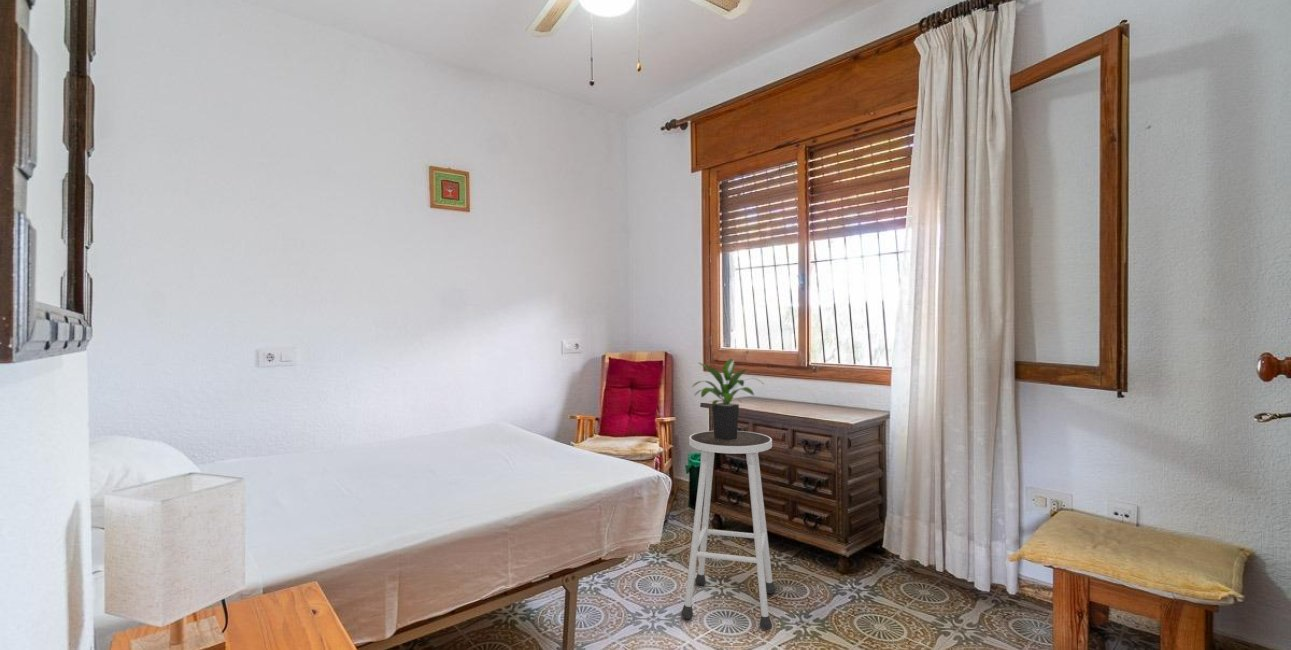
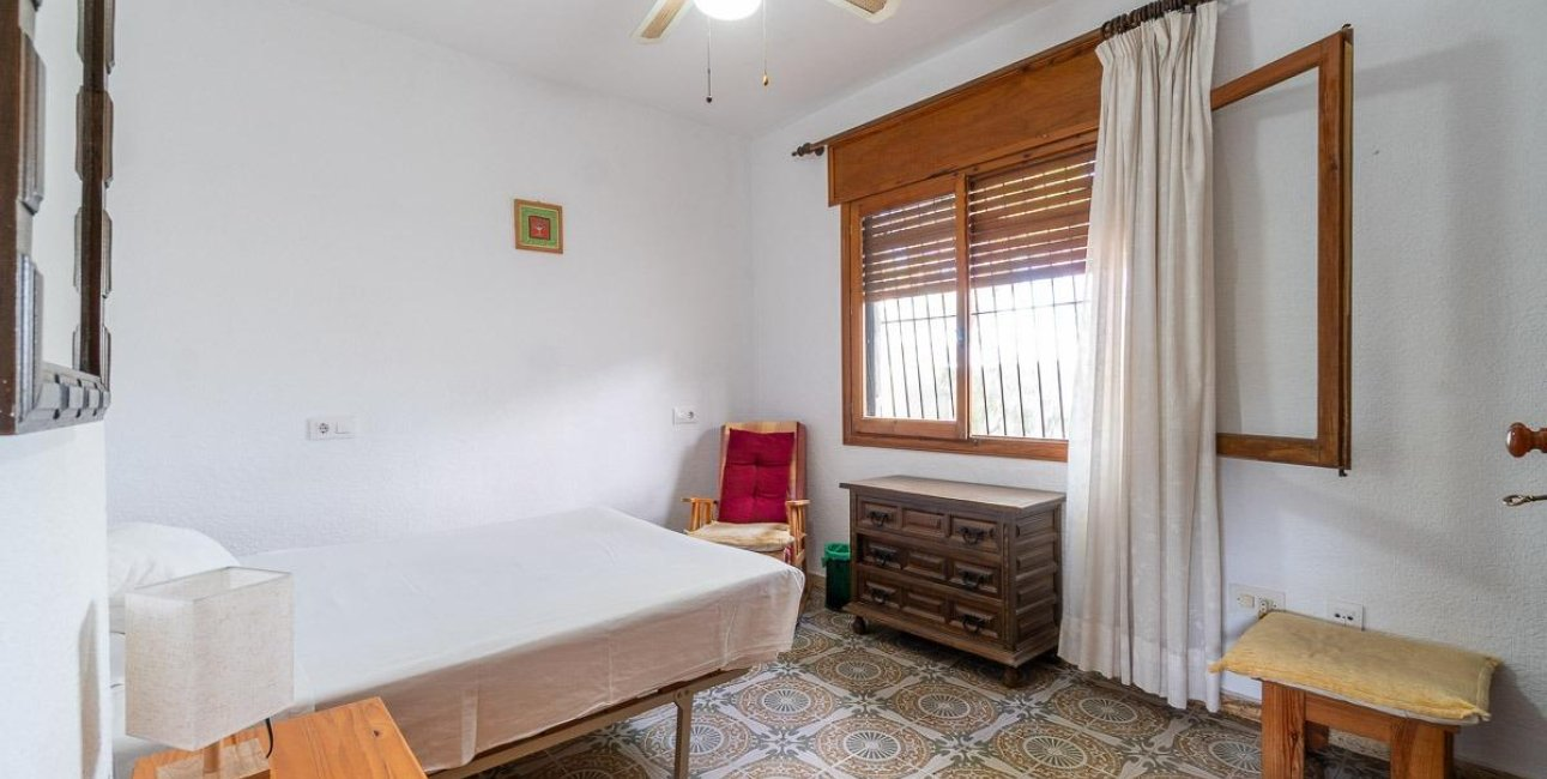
- stool (730, 531)
- potted plant (726, 398)
